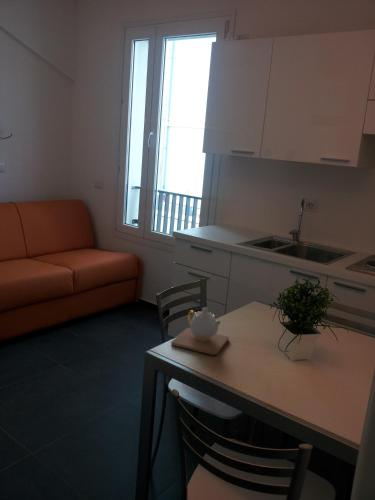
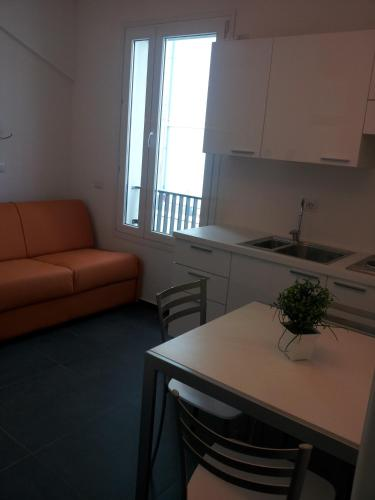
- teapot (202, 325)
